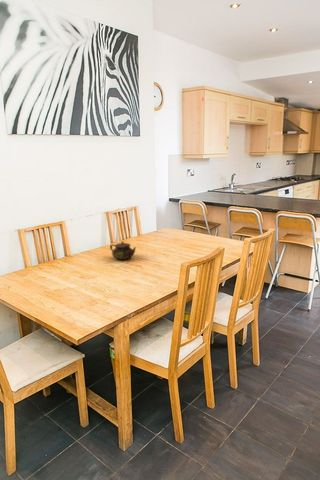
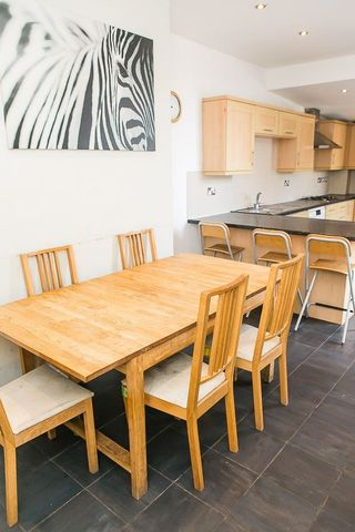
- teapot (123, 249)
